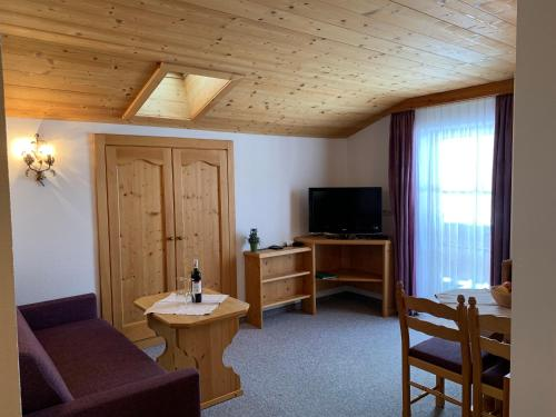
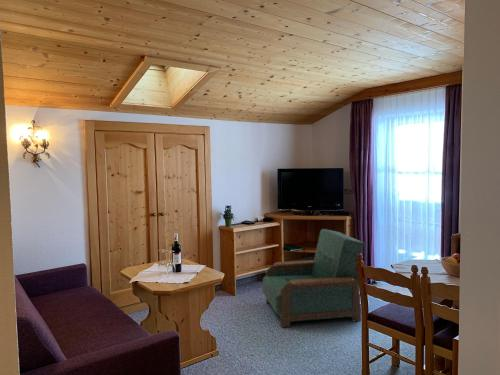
+ armchair (310, 273)
